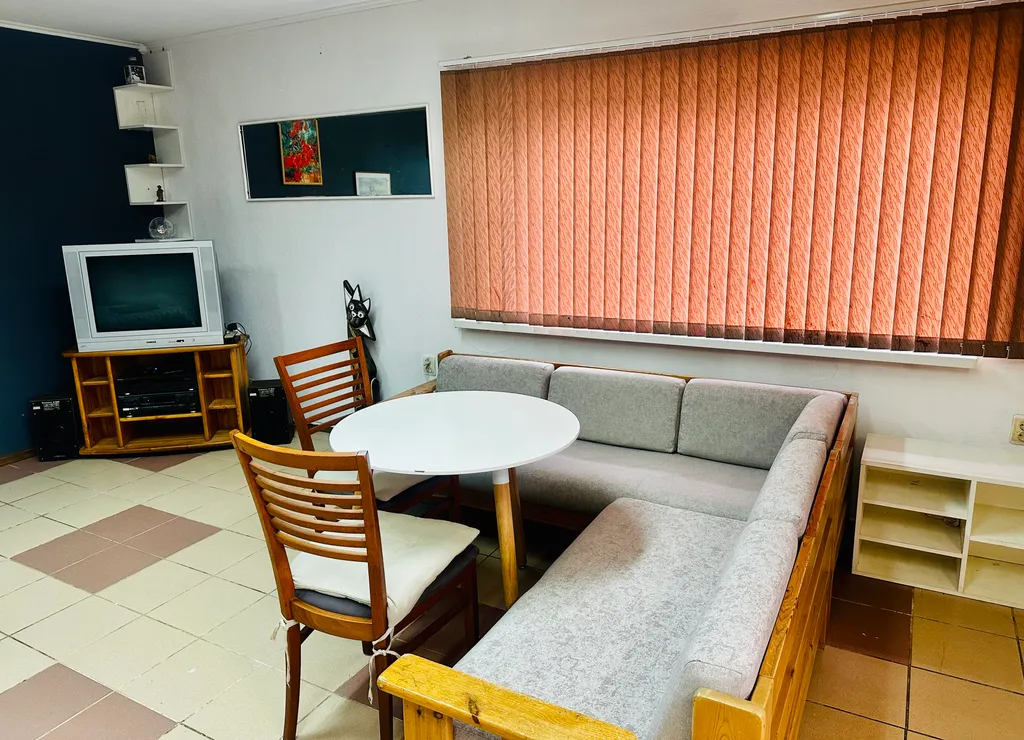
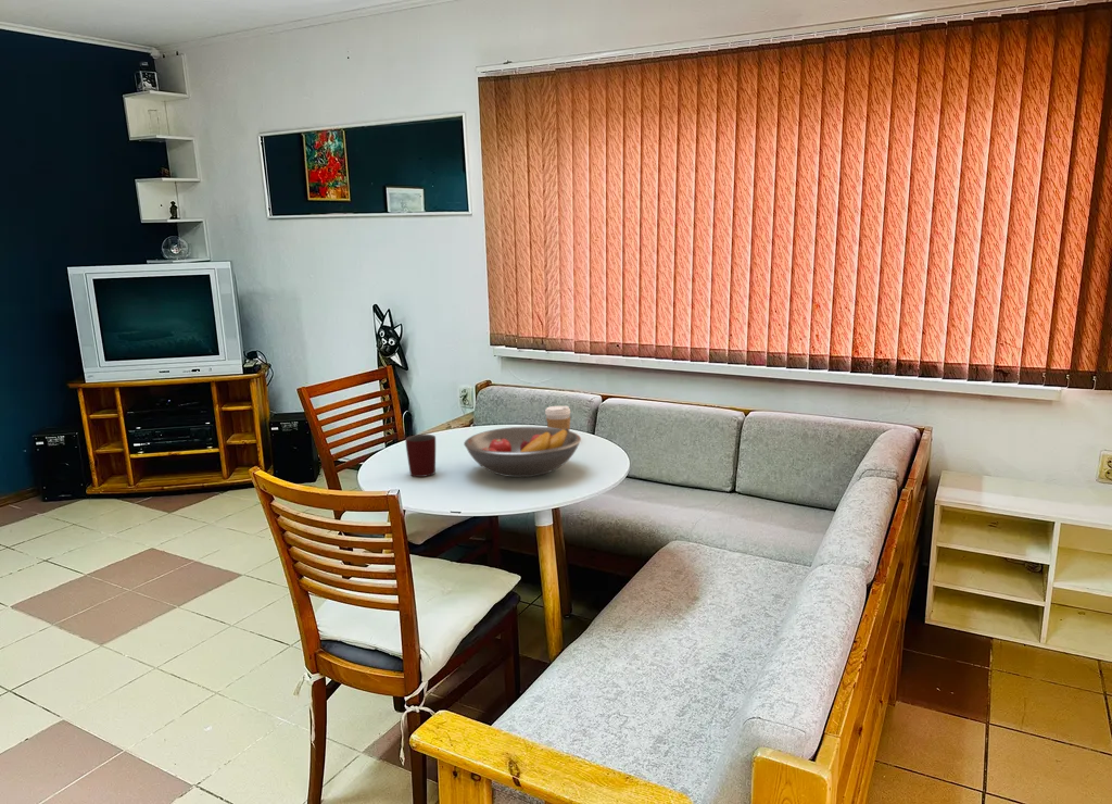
+ coffee cup (558, 423)
+ fruit bowl (522, 450)
+ mug (422, 454)
